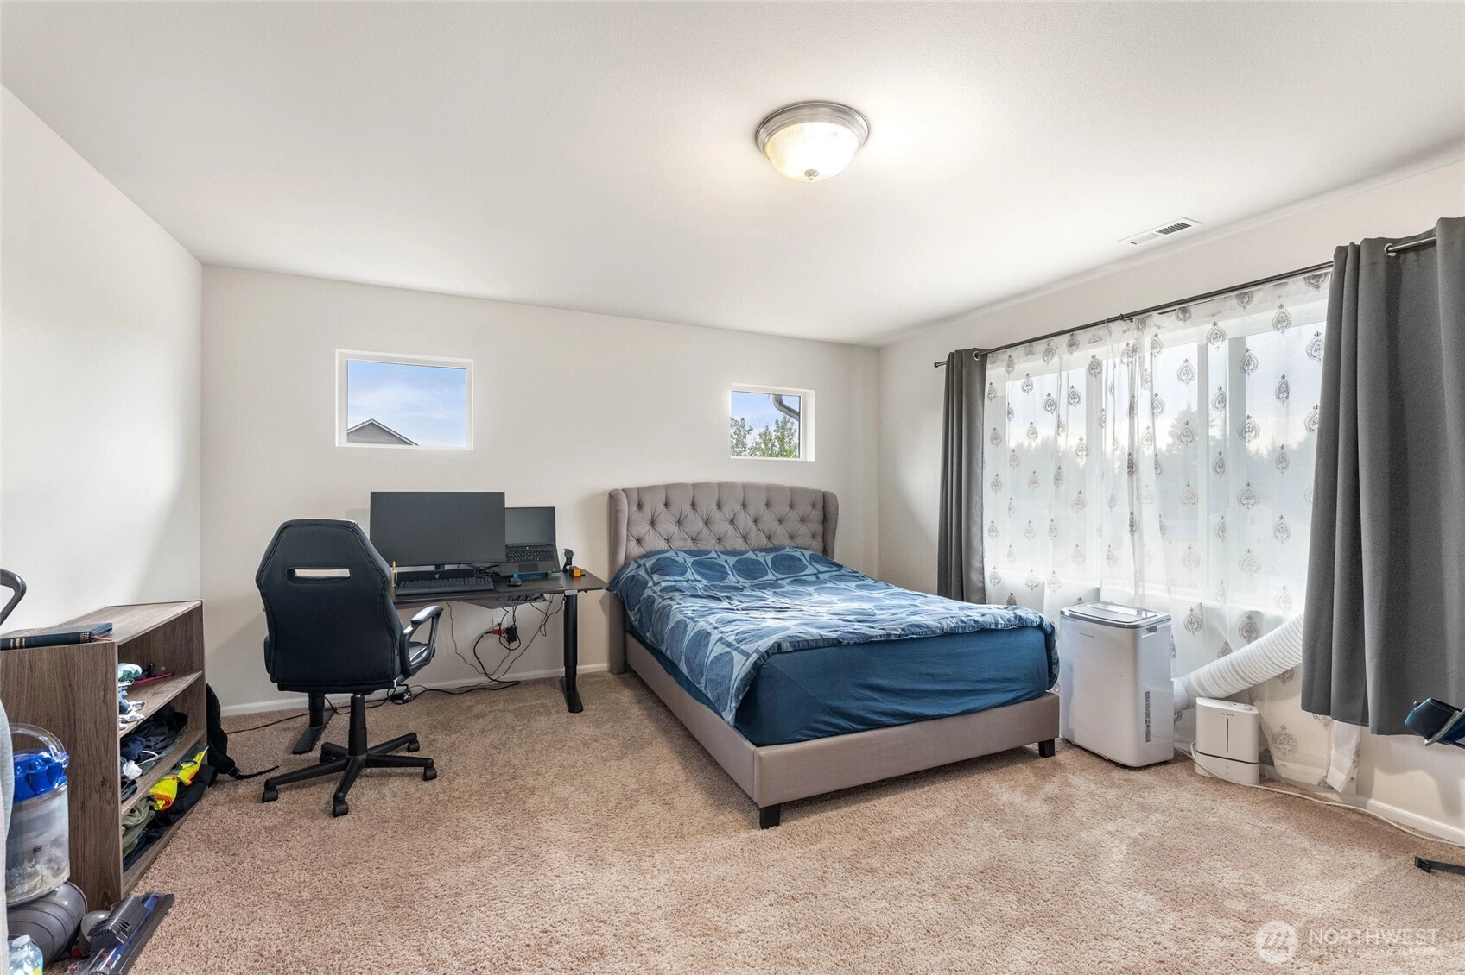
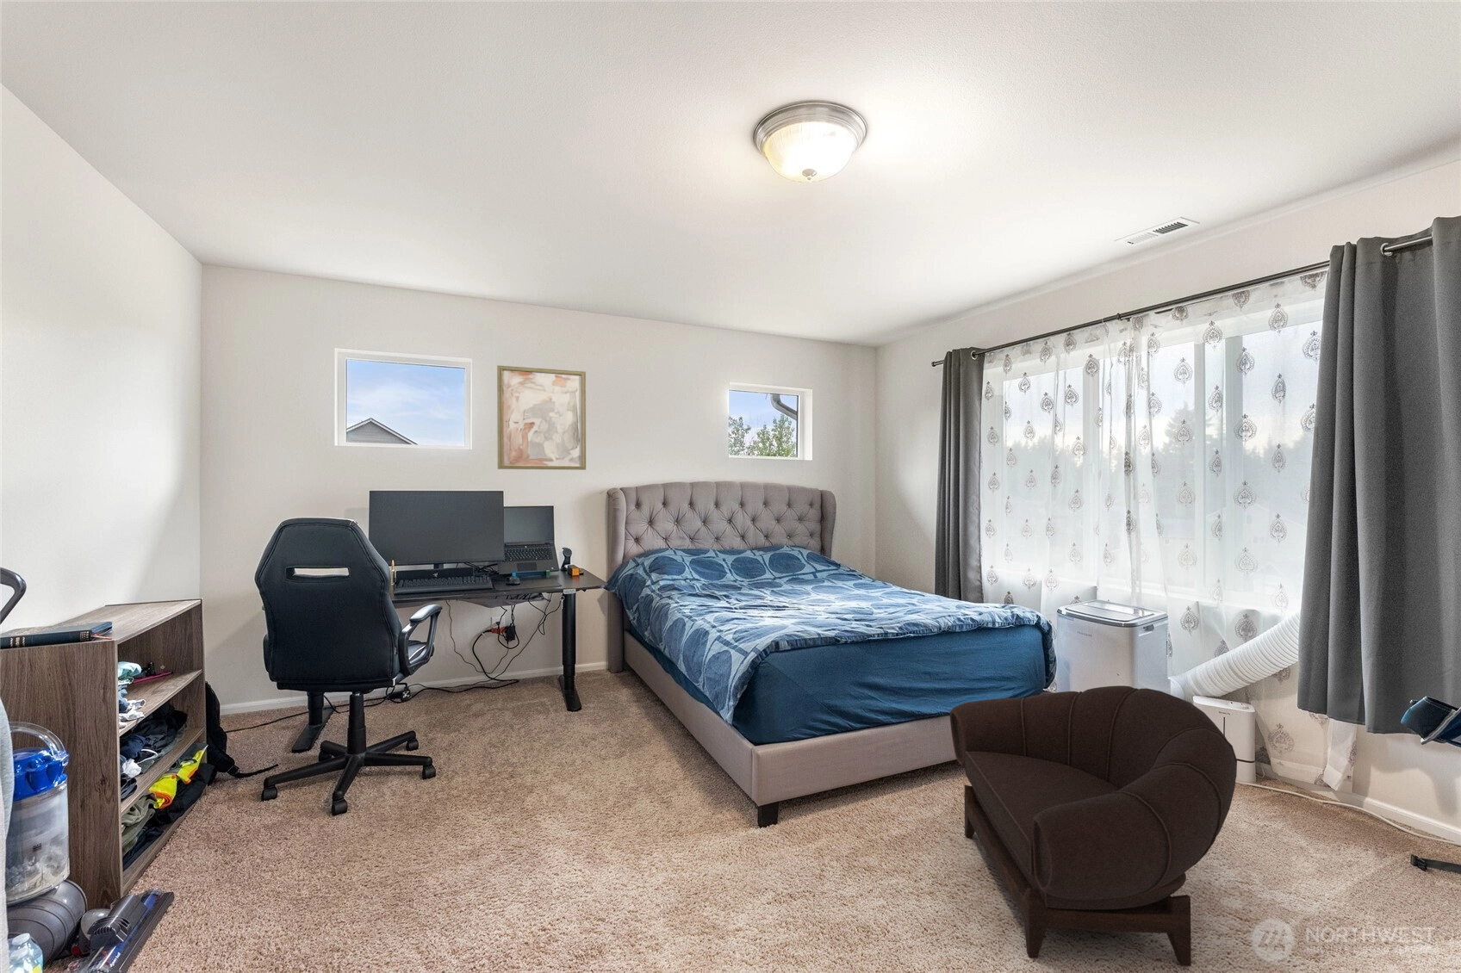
+ wall art (543, 418)
+ armchair (1095, 793)
